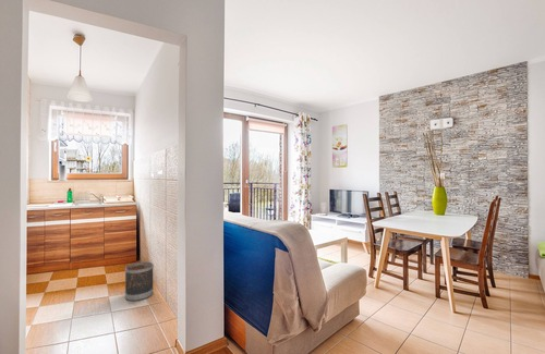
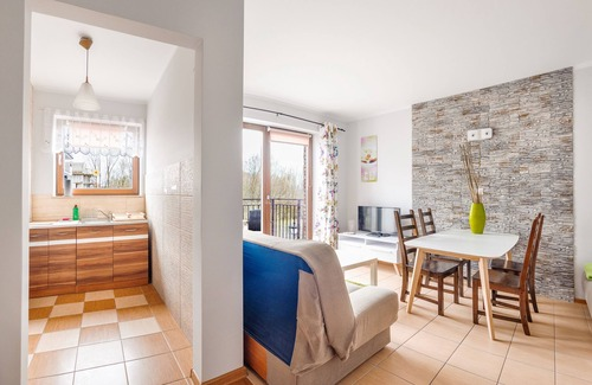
- wastebasket (138, 280)
